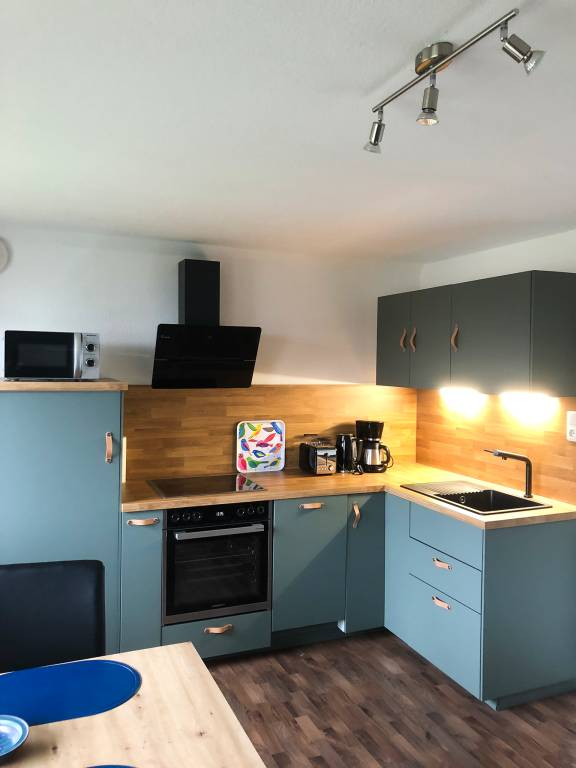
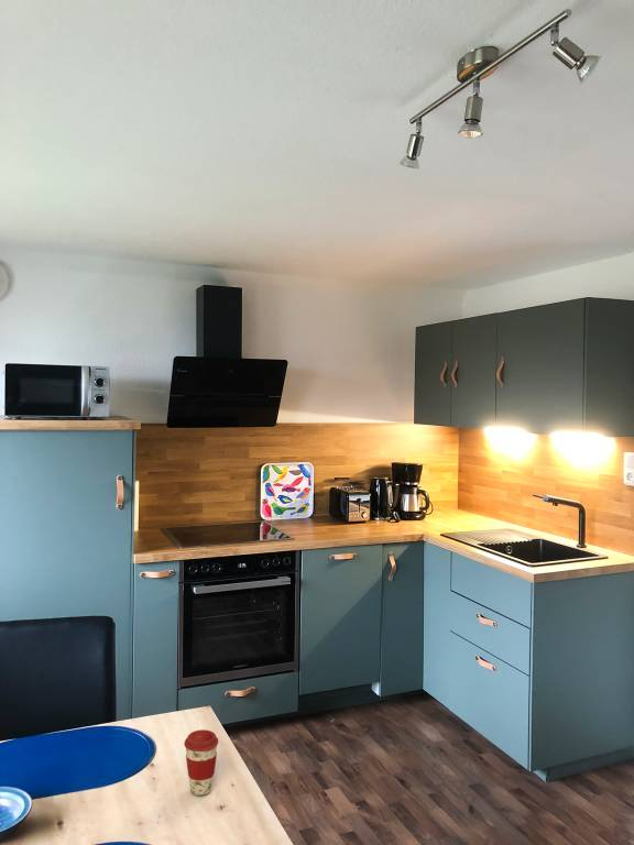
+ coffee cup (200, 762)
